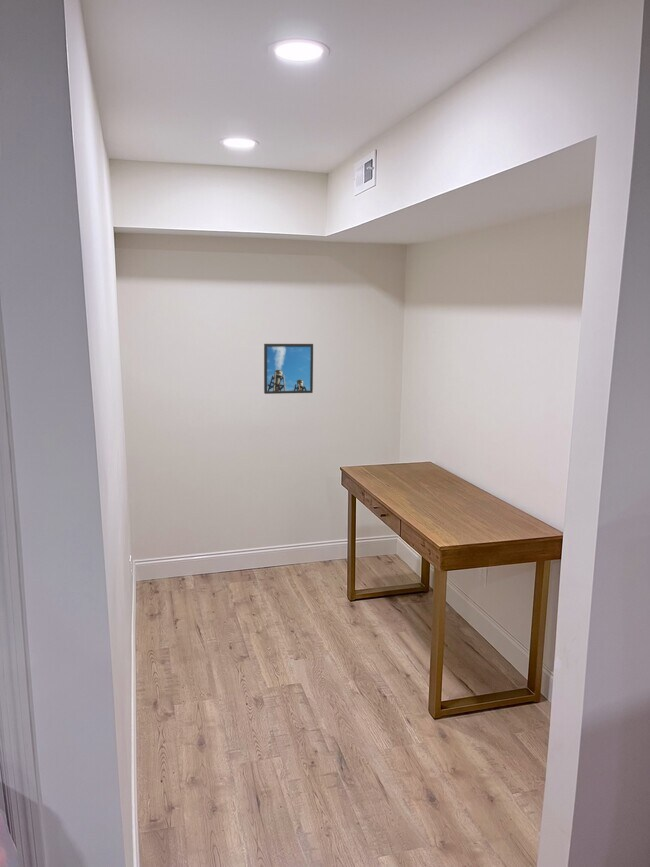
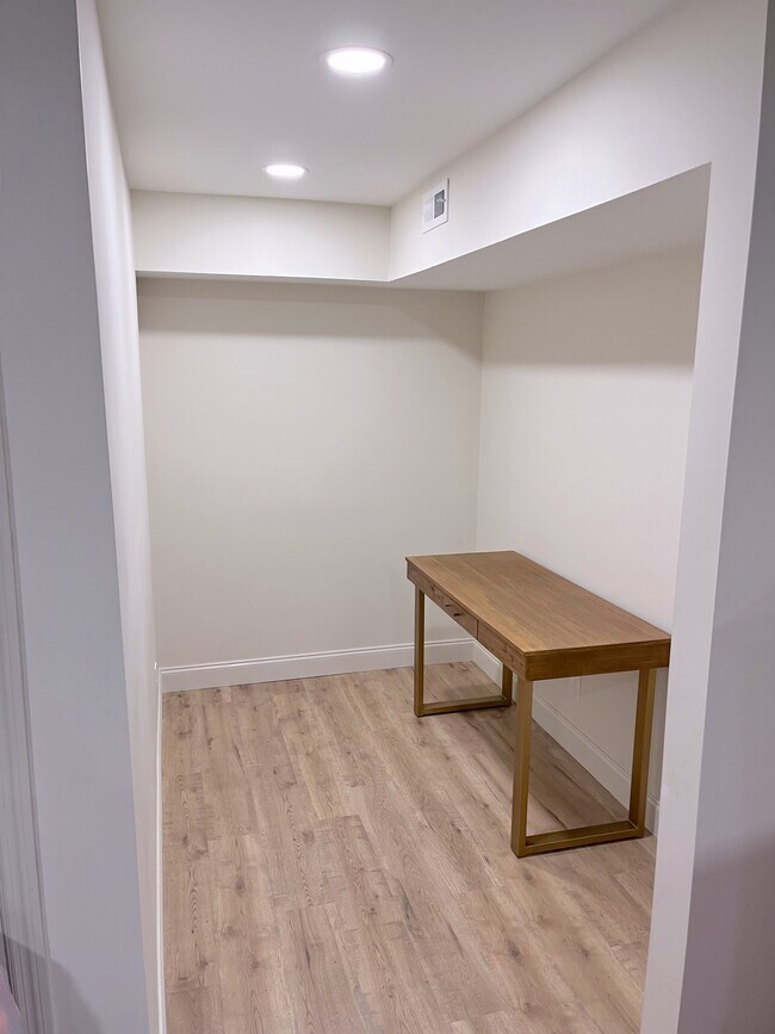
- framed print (288, 368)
